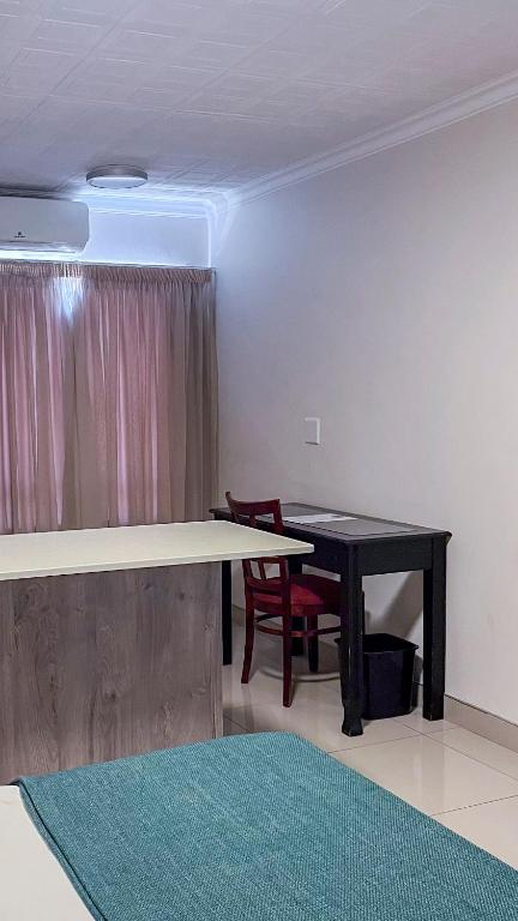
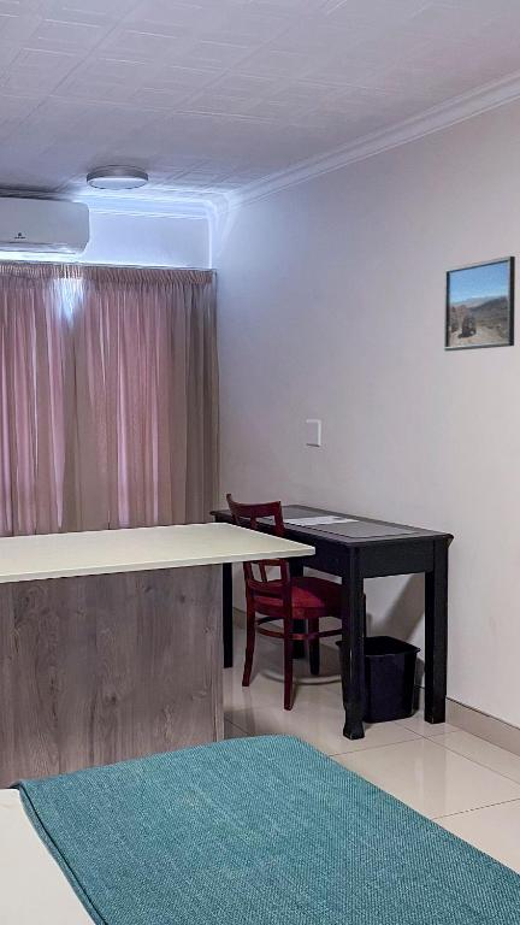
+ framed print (478, 305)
